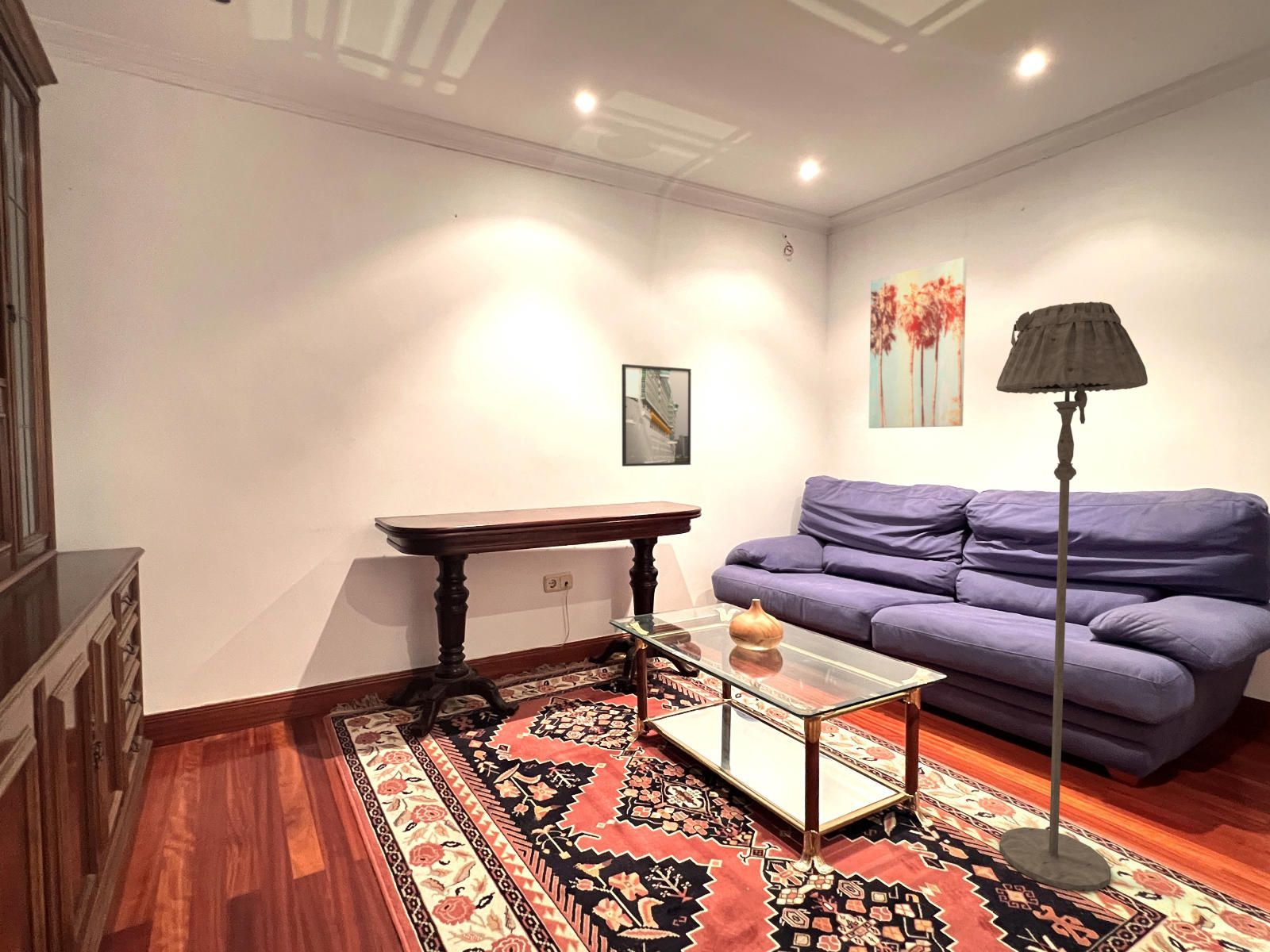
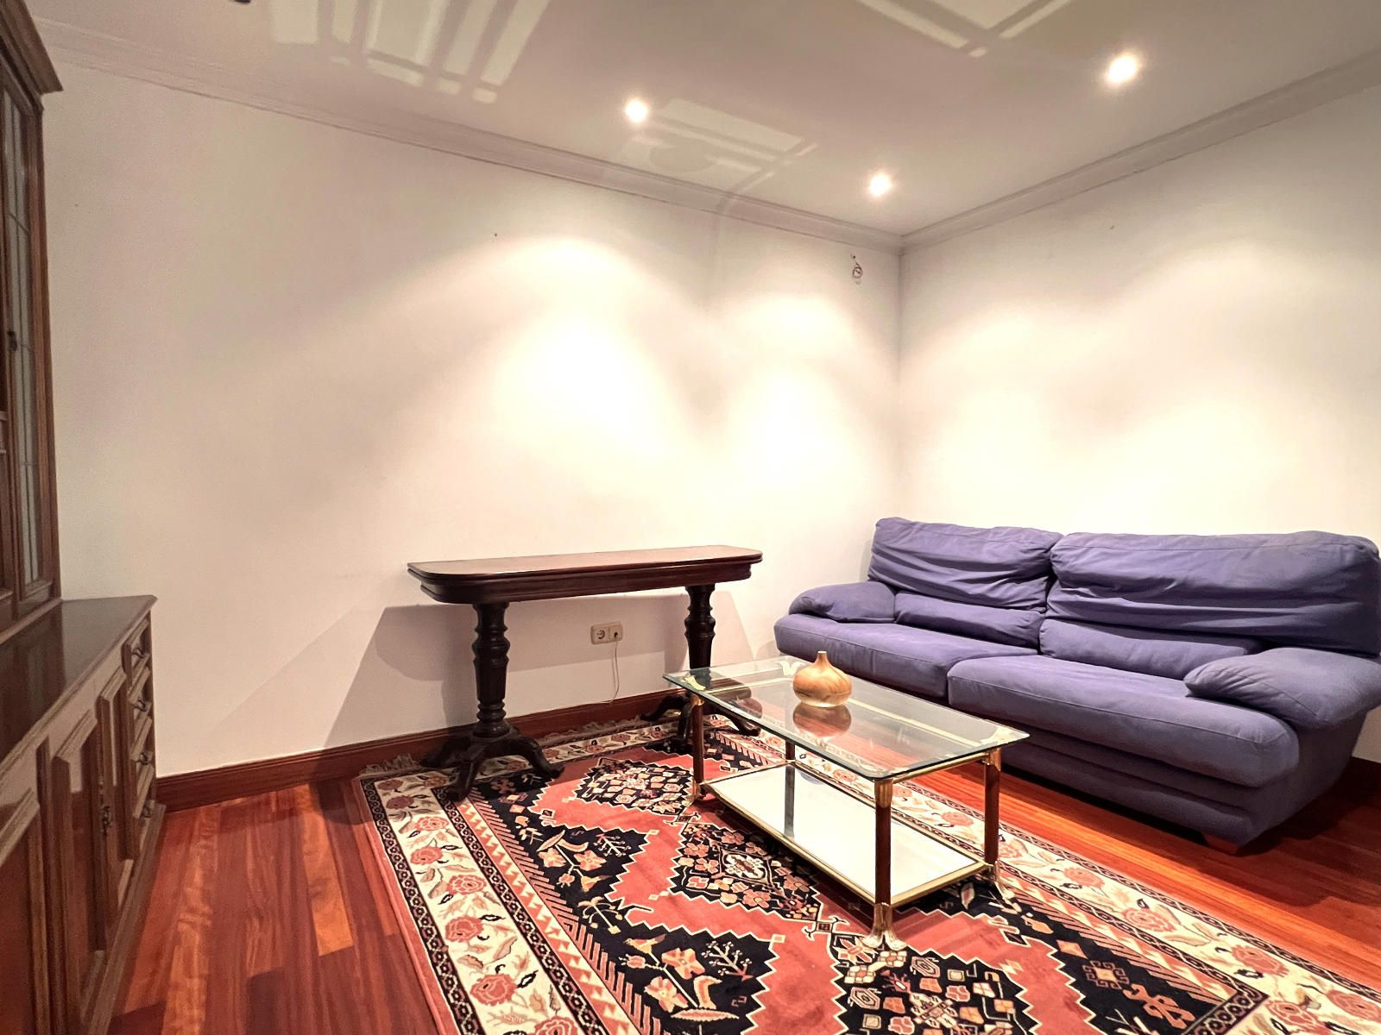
- floor lamp (1061, 589)
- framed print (657, 416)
- wall art (914, 348)
